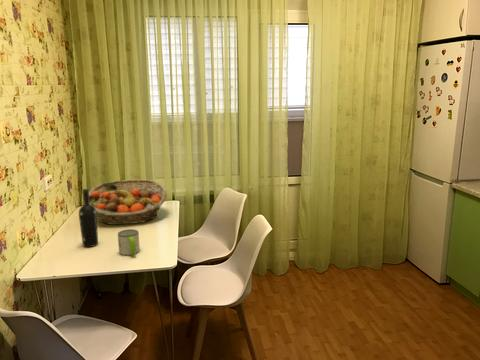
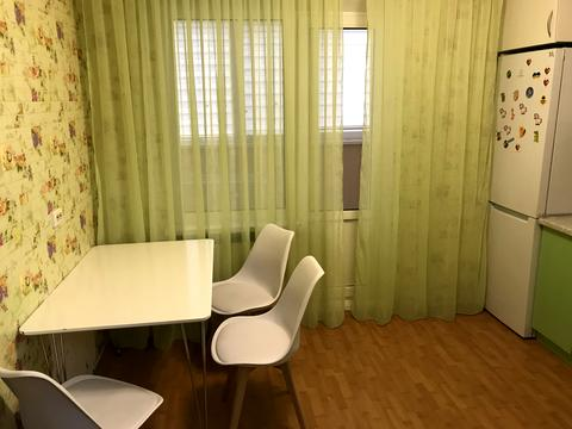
- fruit basket (127, 201)
- mug (129, 243)
- wine bottle (88, 217)
